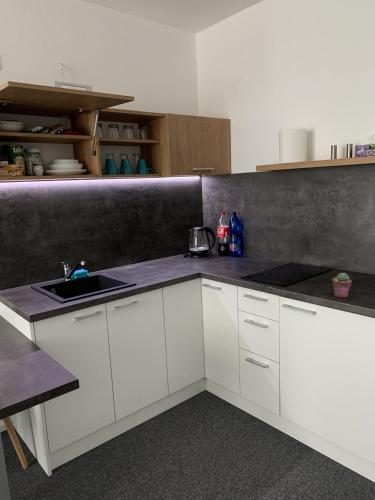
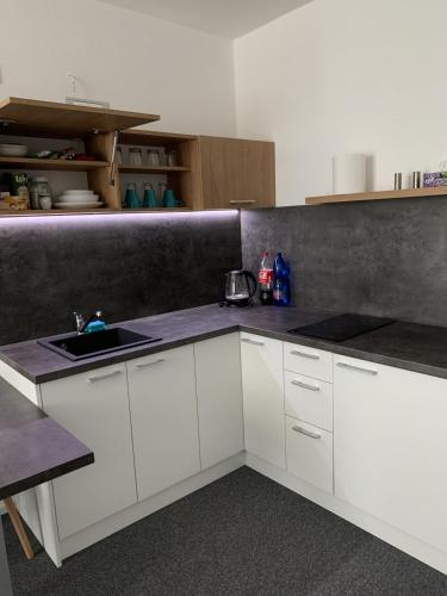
- potted succulent (341, 284)
